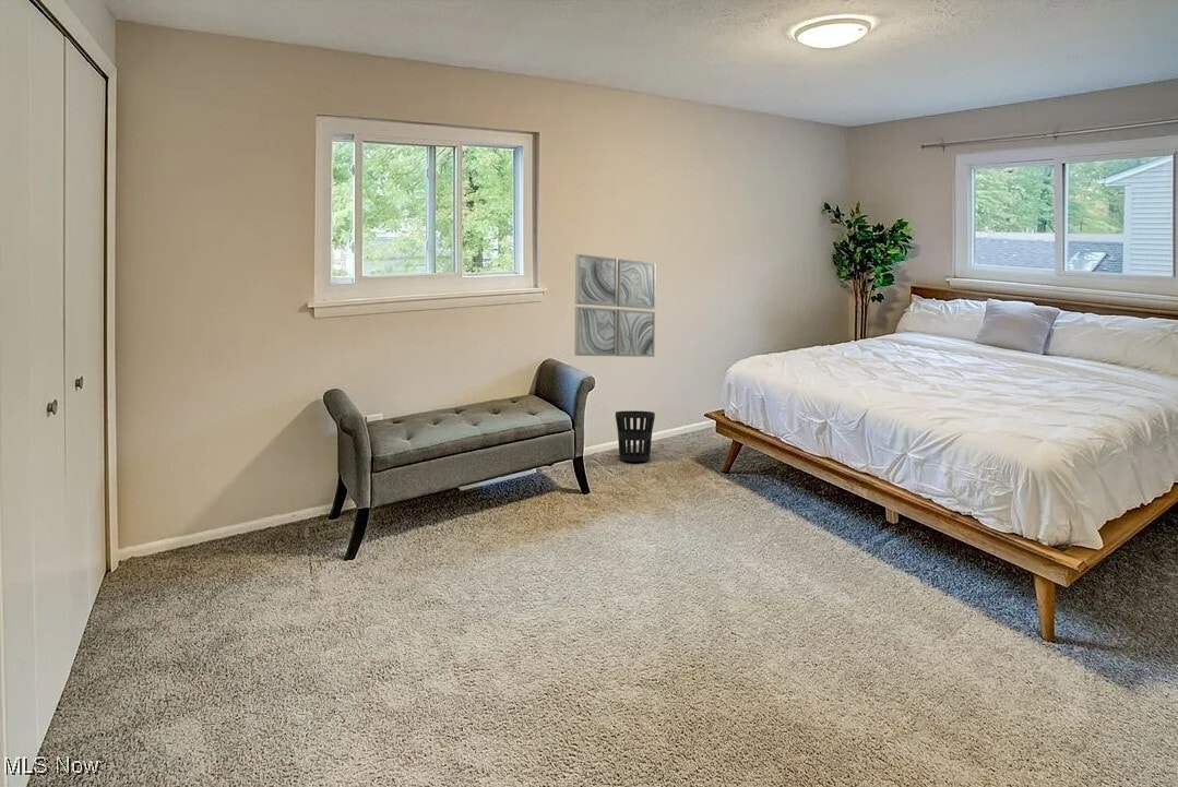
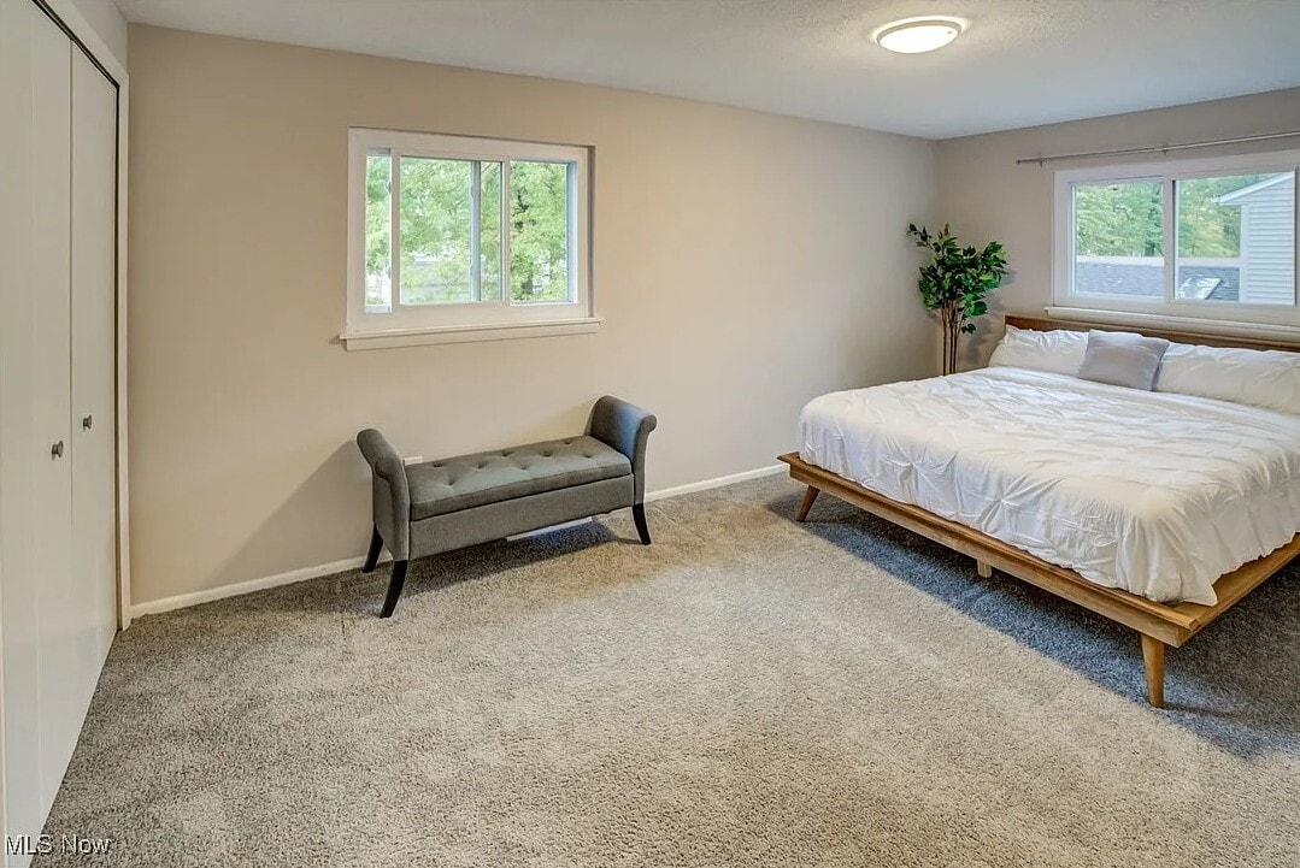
- wastebasket (634, 436)
- wall art (616, 309)
